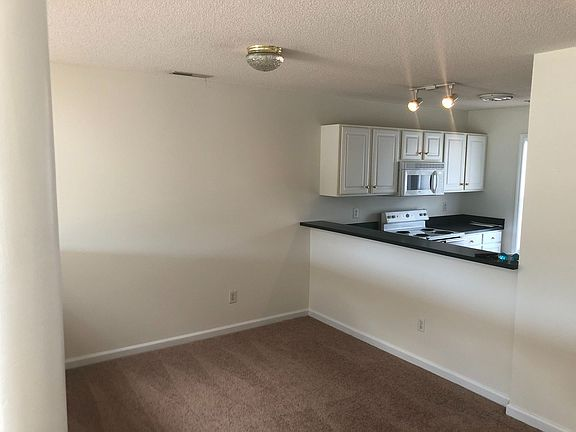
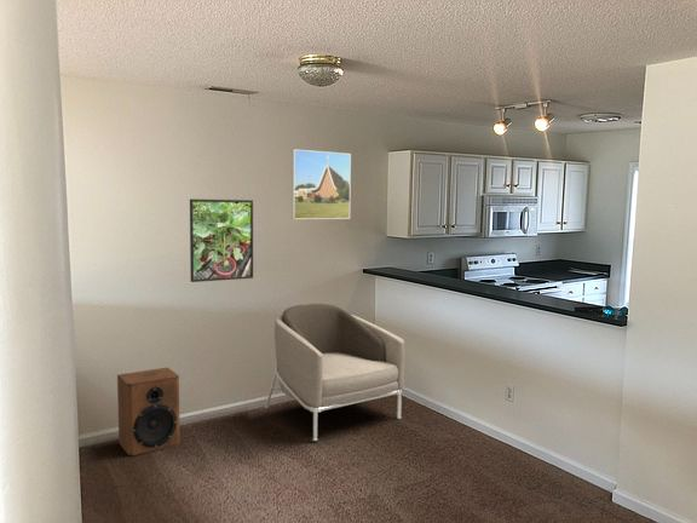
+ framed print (221, 240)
+ speaker (149, 409)
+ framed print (322, 185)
+ armchair (330, 362)
